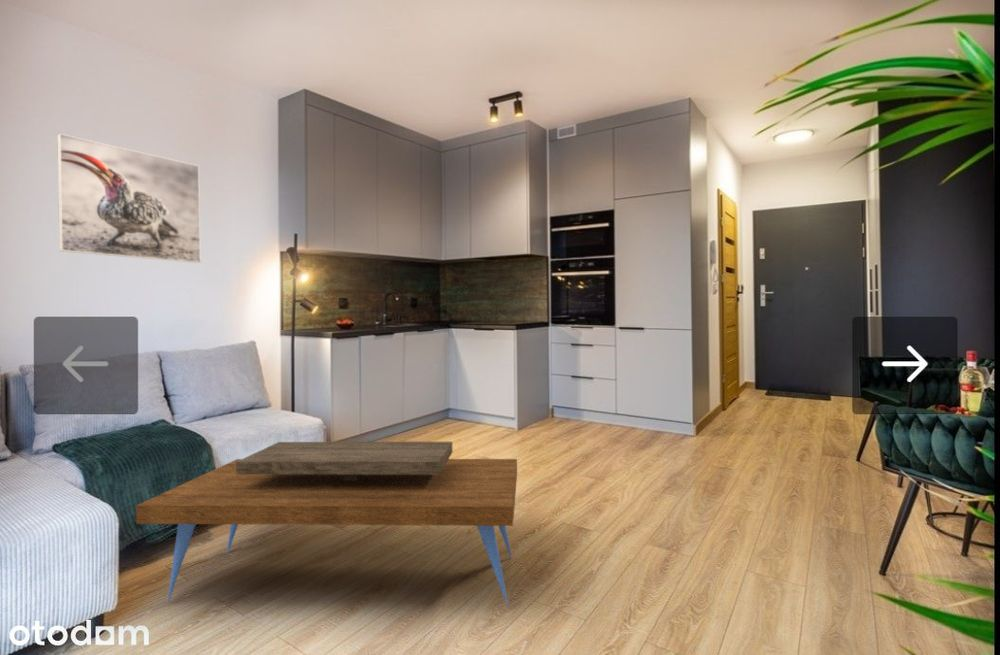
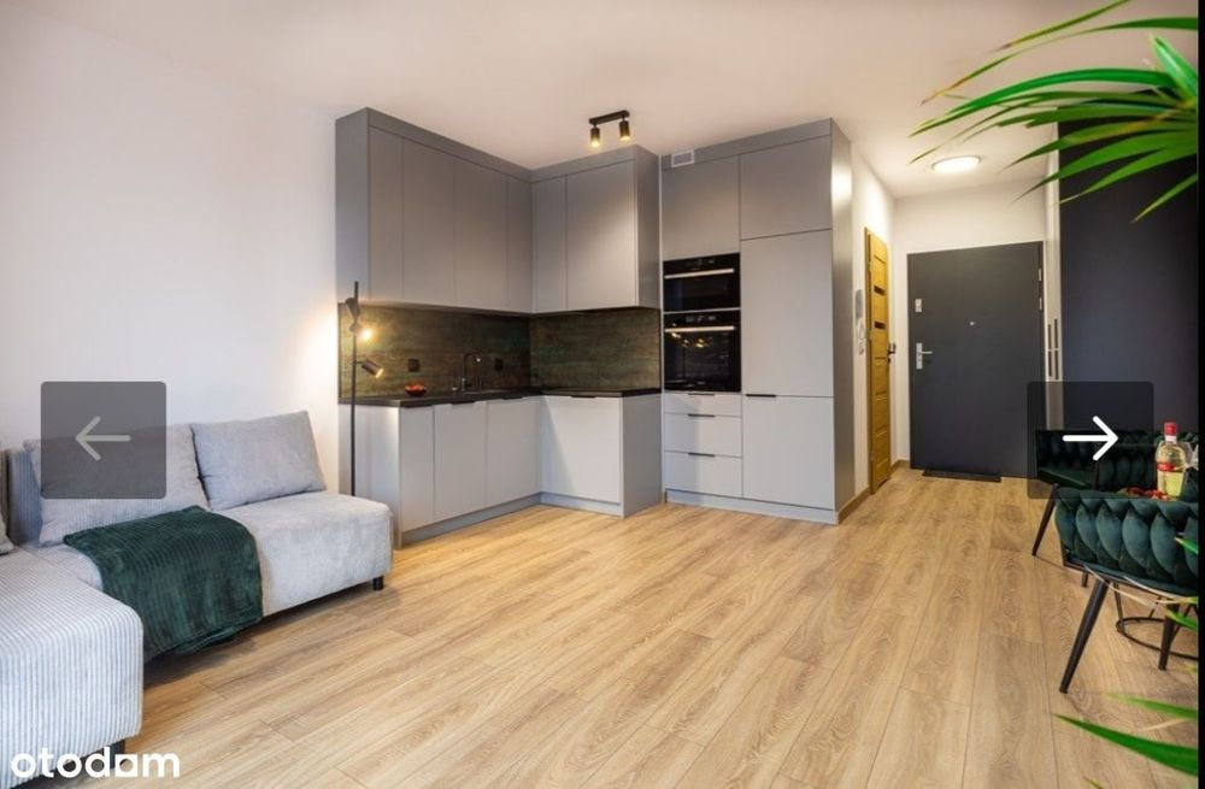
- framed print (135, 204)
- coffee table (352, 514)
